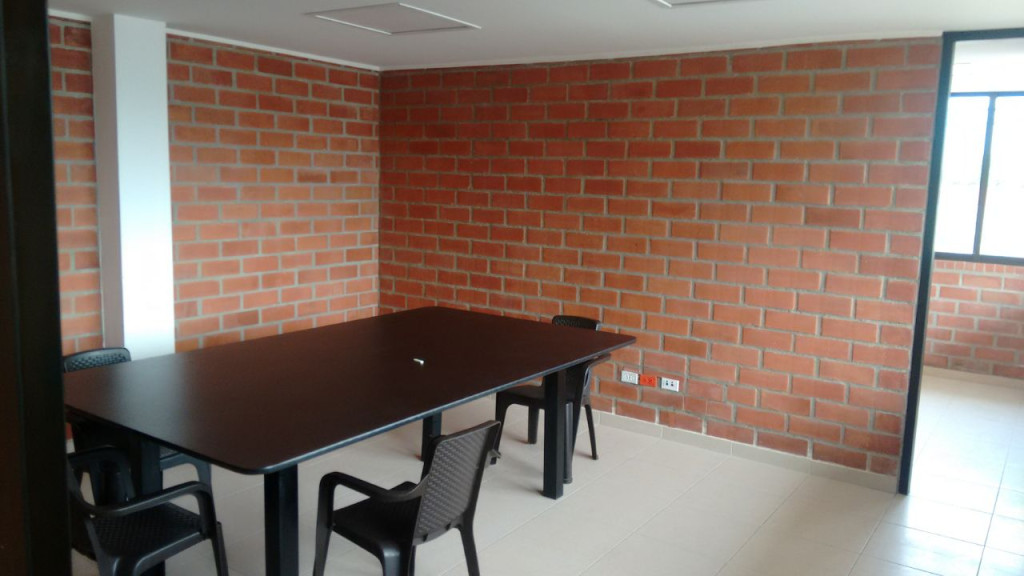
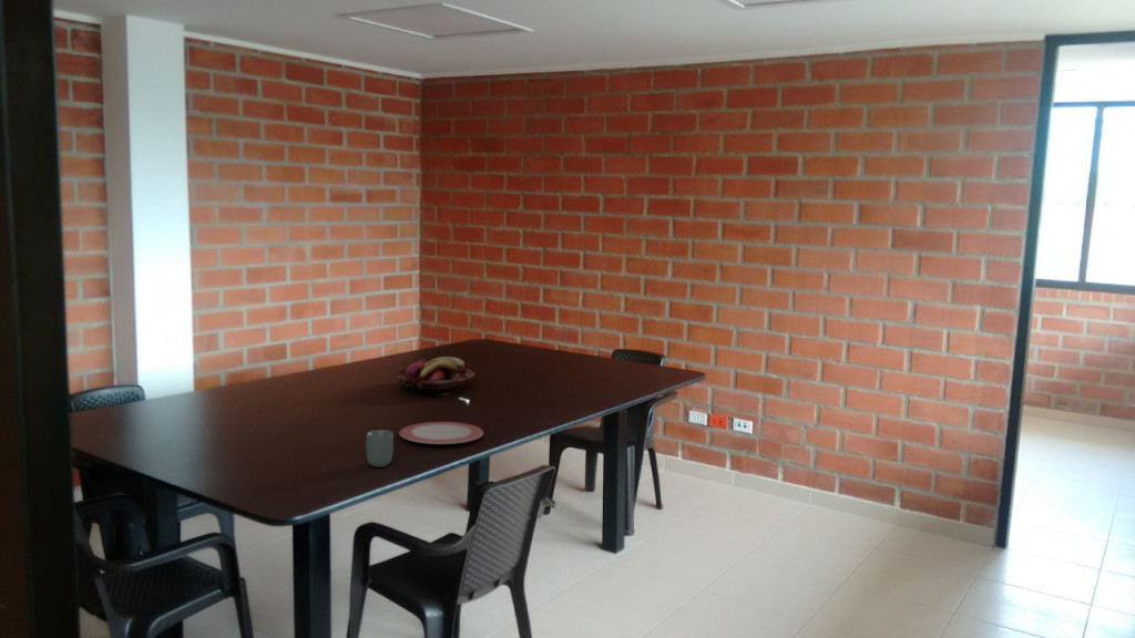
+ cup (379, 449)
+ plate (441, 434)
+ fruit basket (434, 372)
